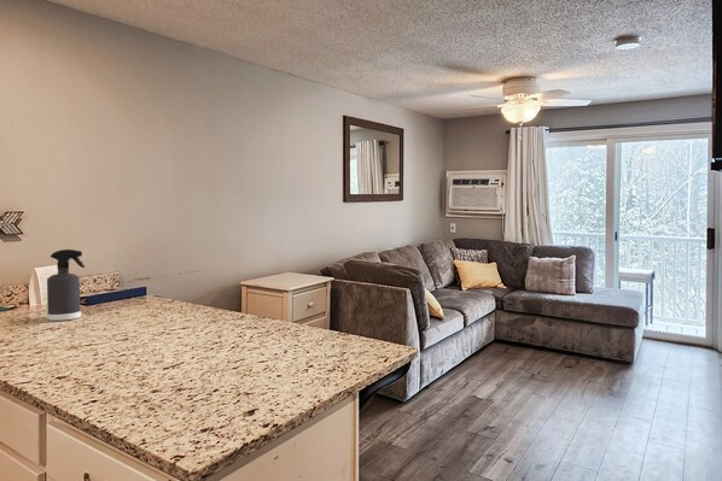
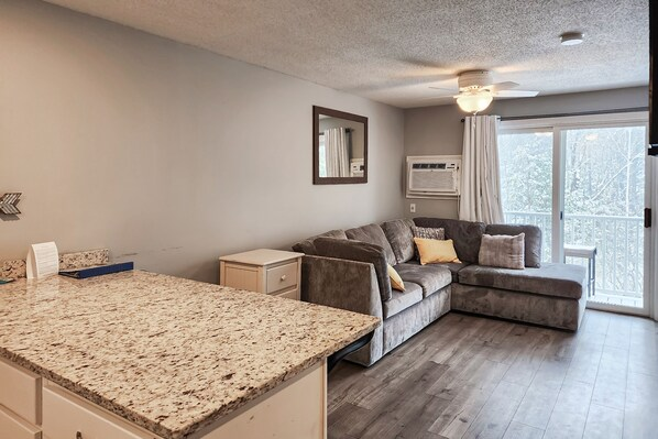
- spray bottle (65, 283)
